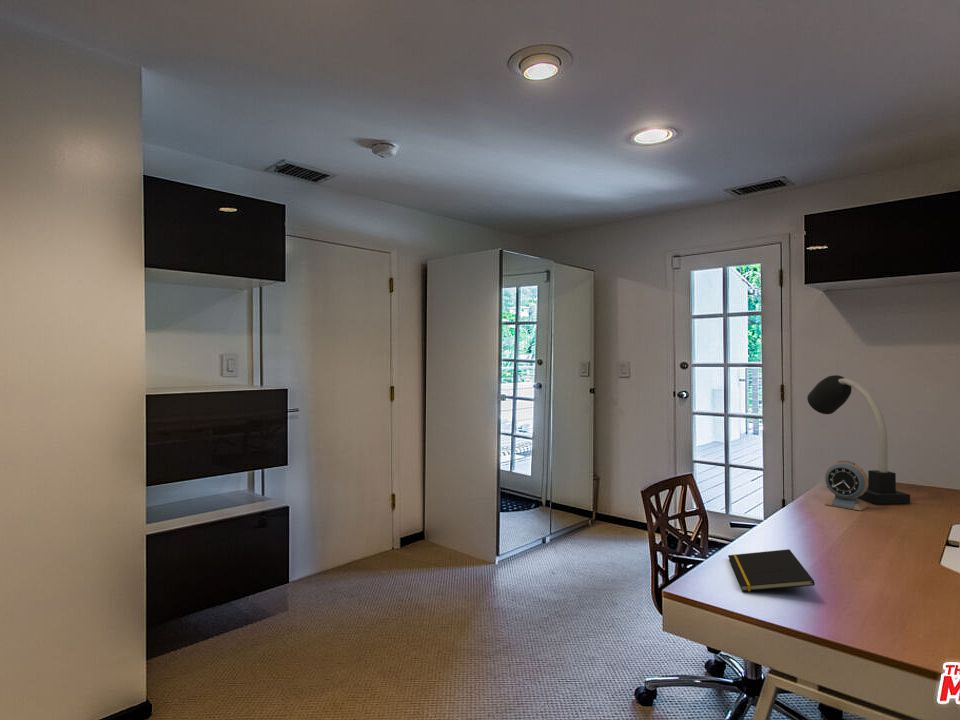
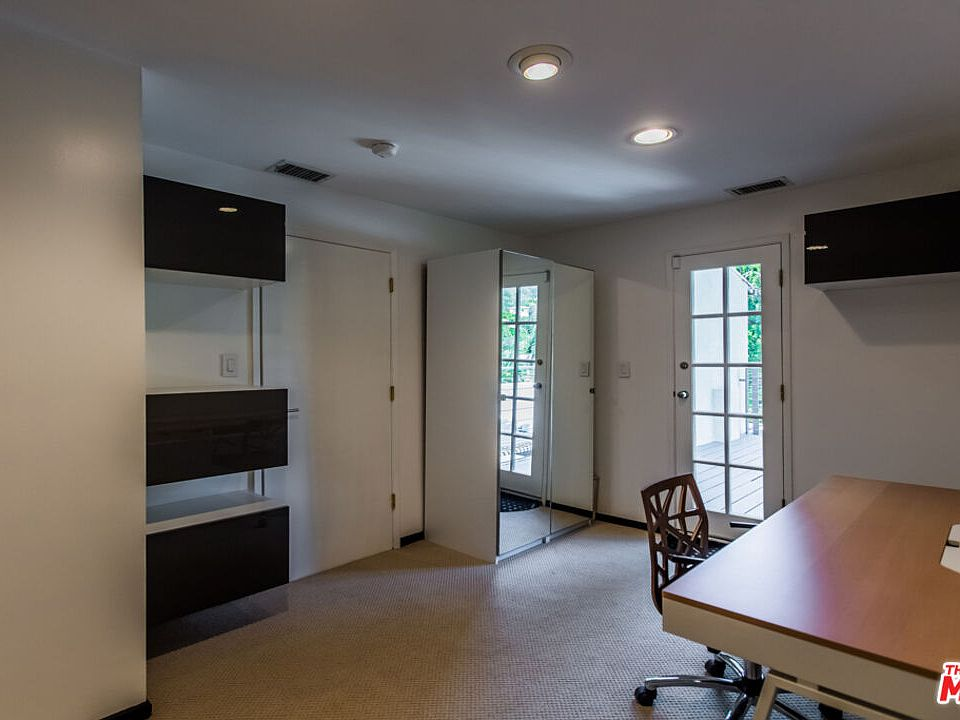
- desk lamp (876, 426)
- alarm clock (846, 482)
- notepad (767, 569)
